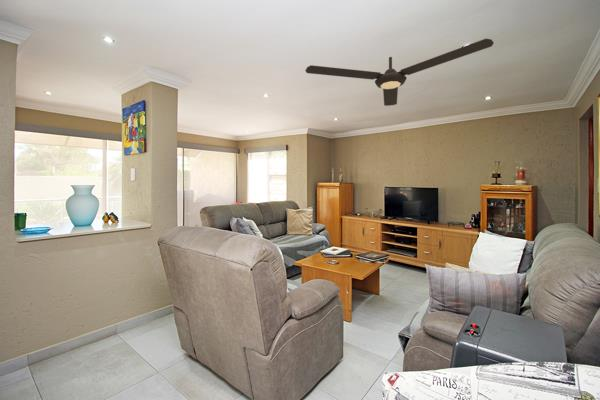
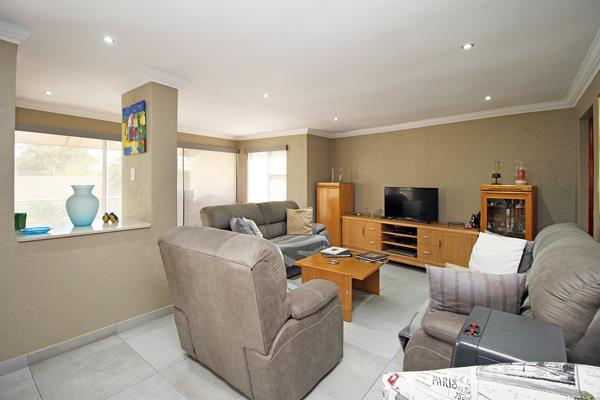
- ceiling fan (390, 79)
